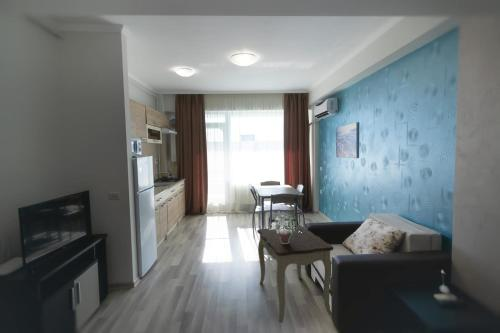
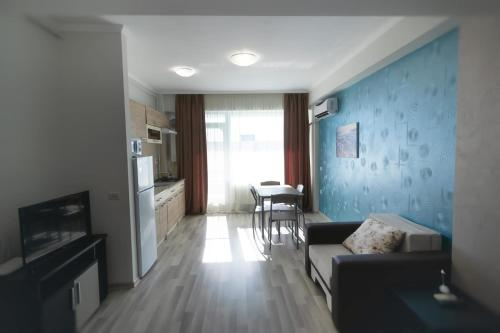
- side table (291, 263)
- potted plant (285, 226)
